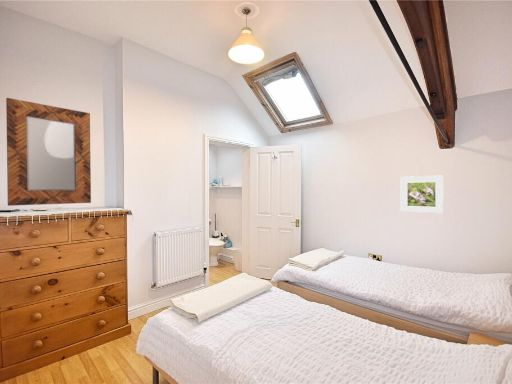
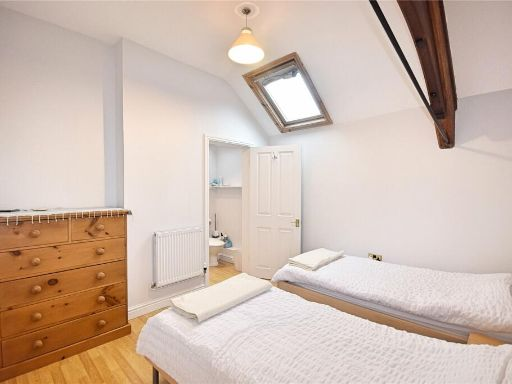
- home mirror (52, 155)
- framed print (421, 194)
